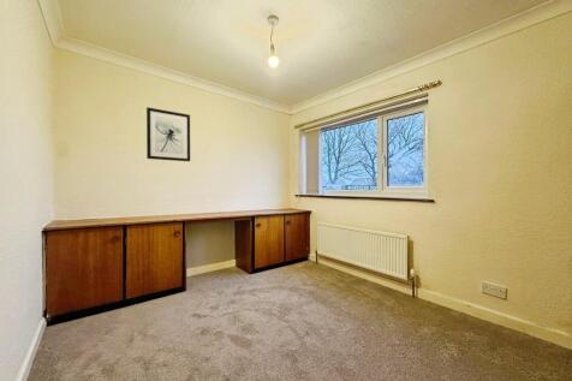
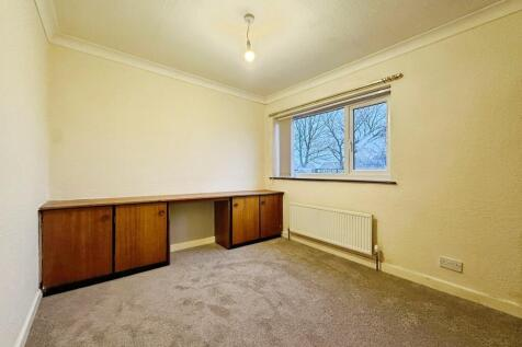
- wall art (169, 136)
